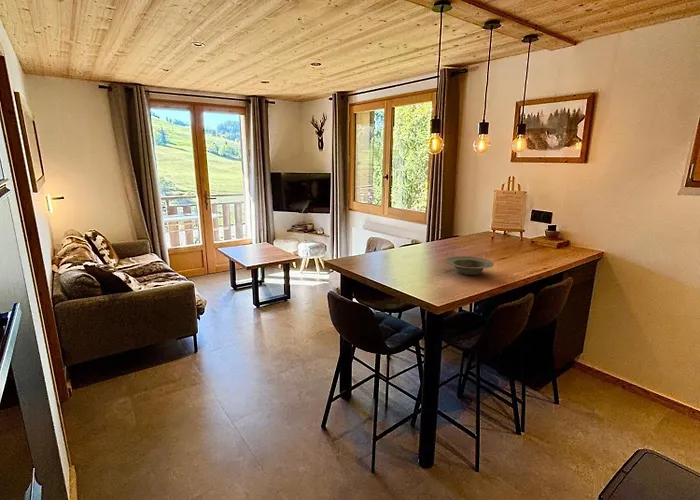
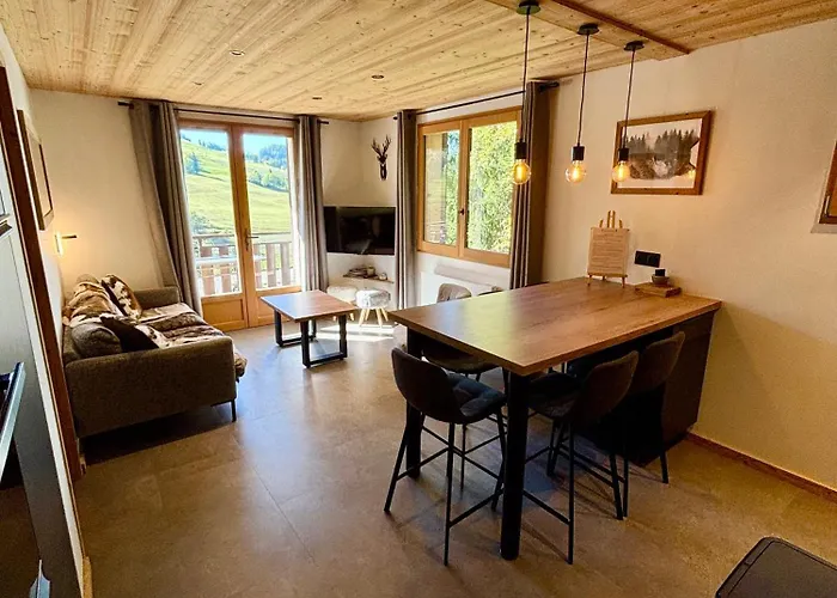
- bowl (468, 266)
